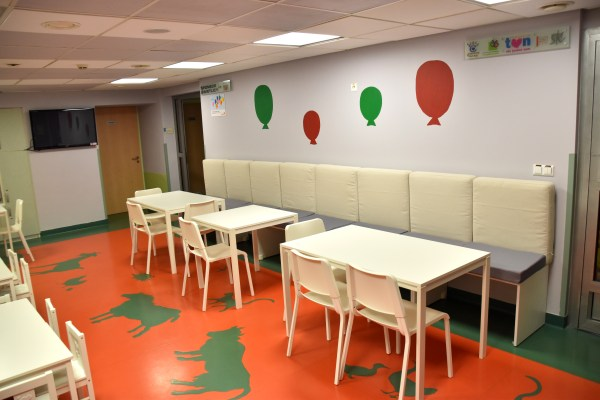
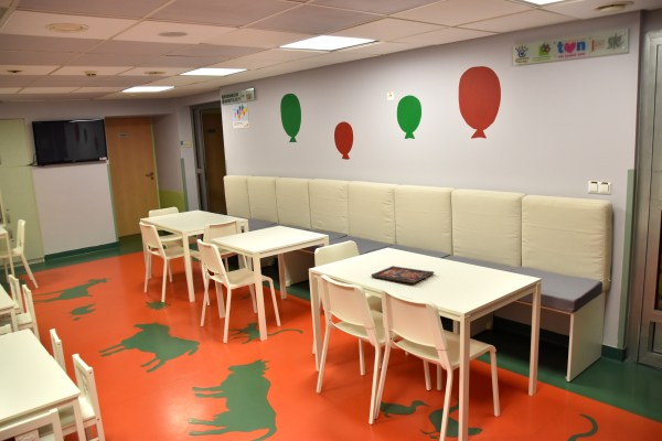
+ board game (403, 273)
